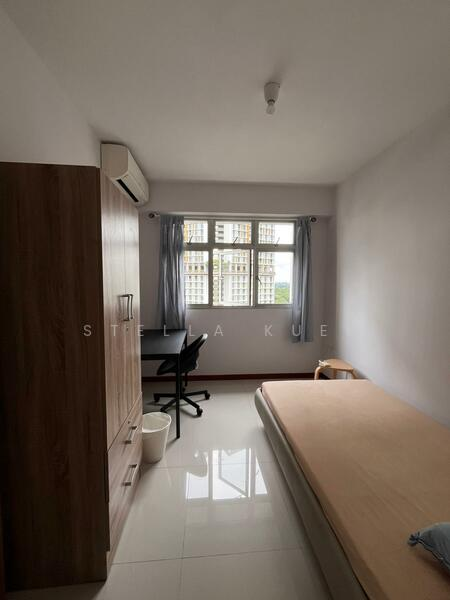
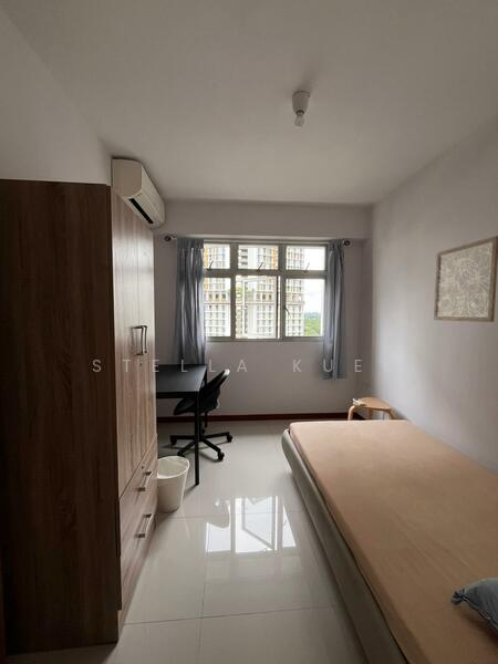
+ wall art (465, 282)
